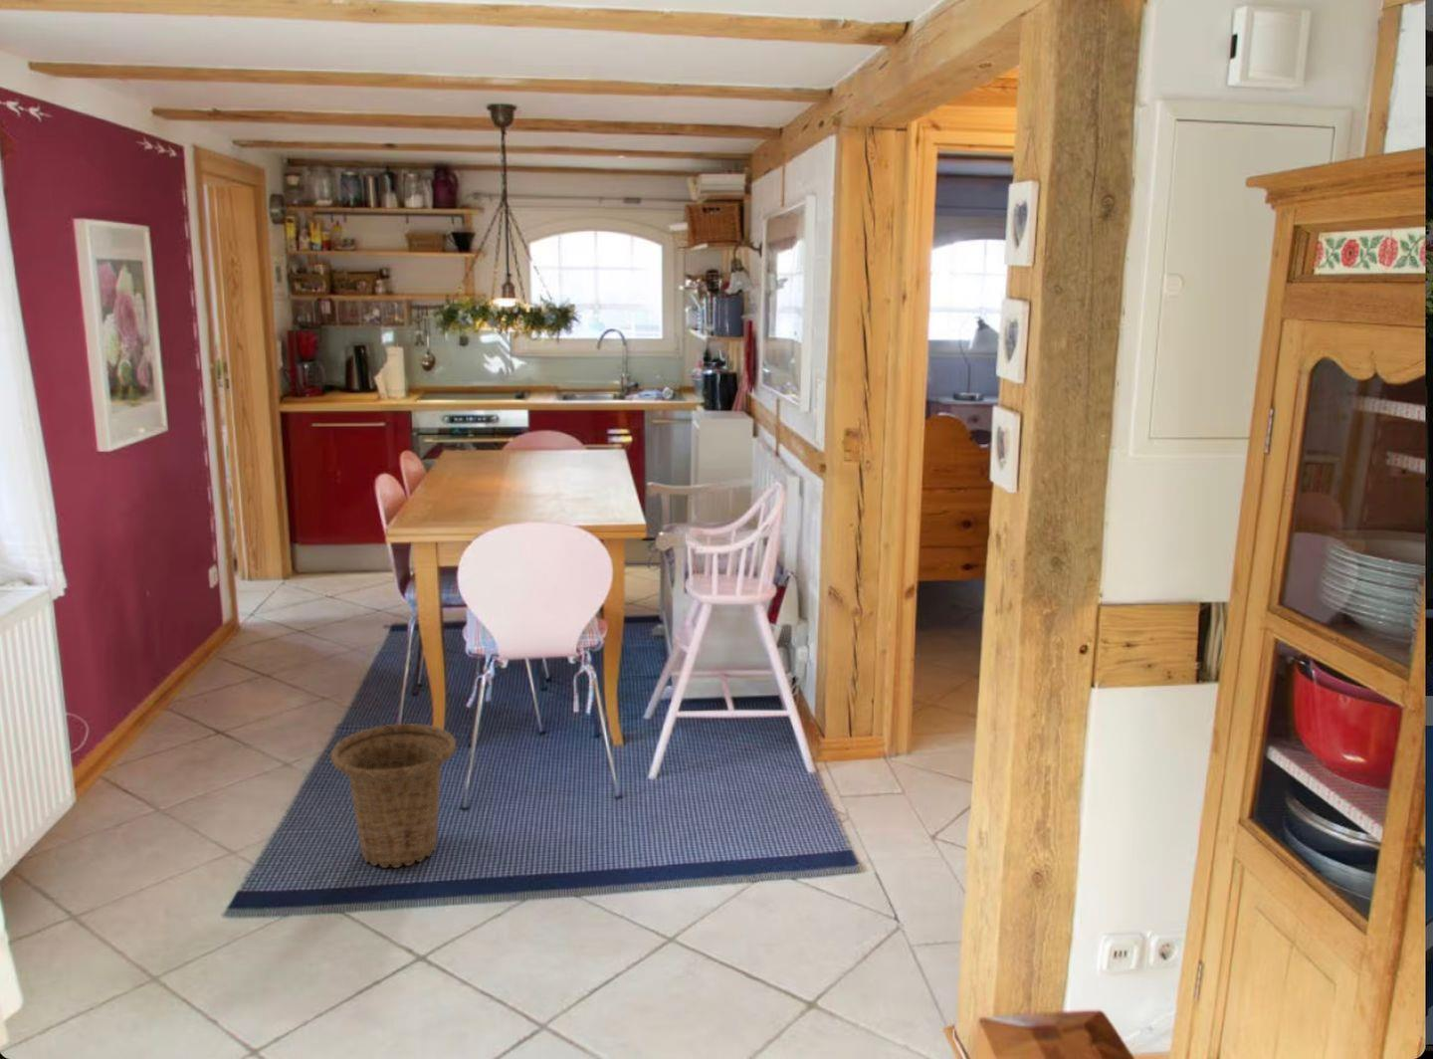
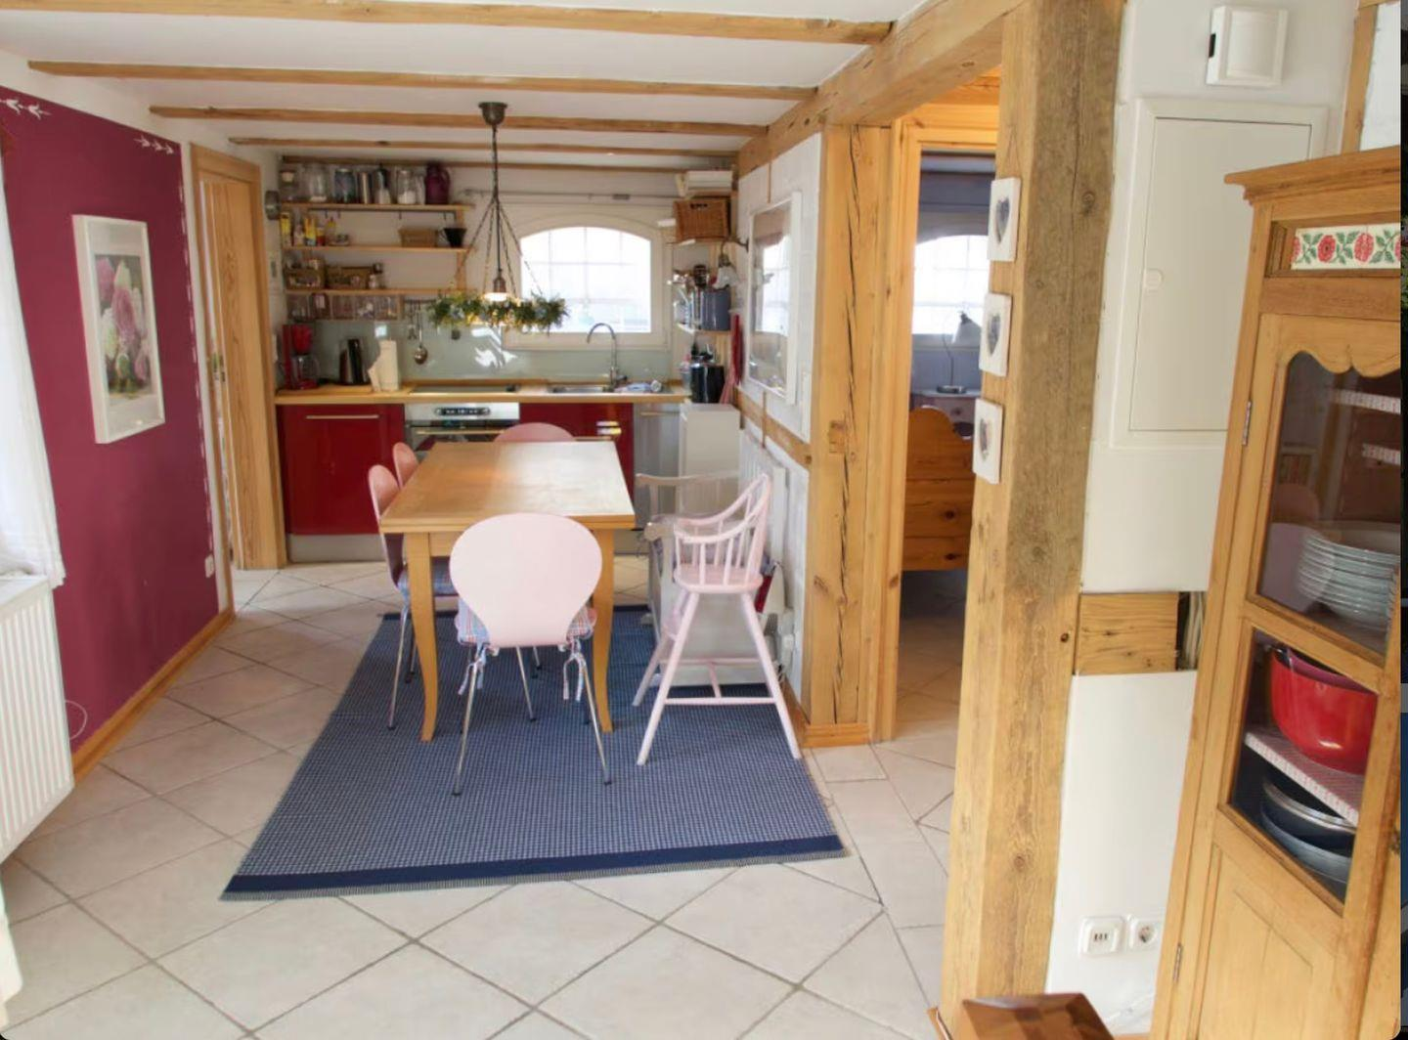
- basket (396, 799)
